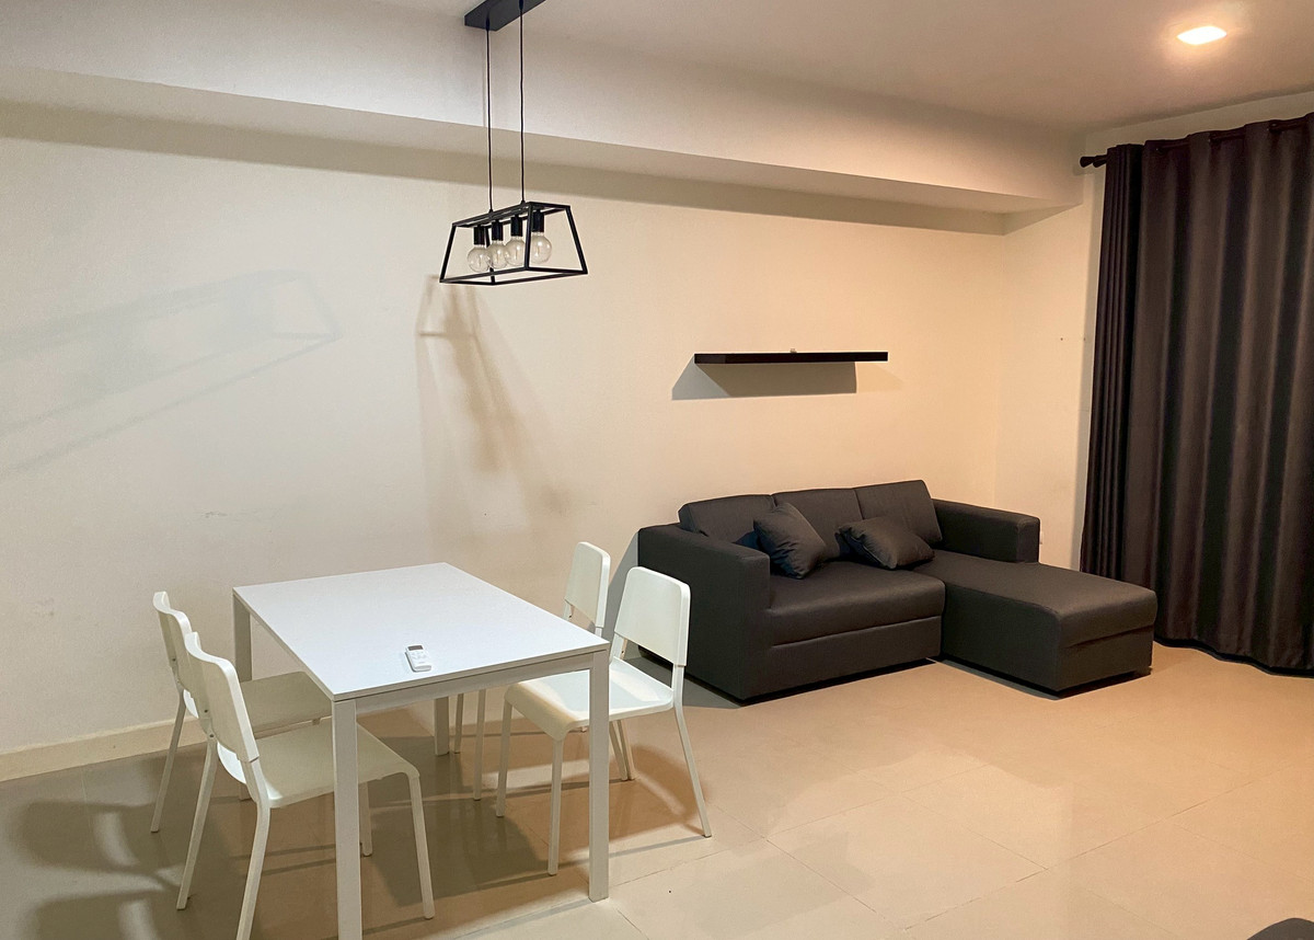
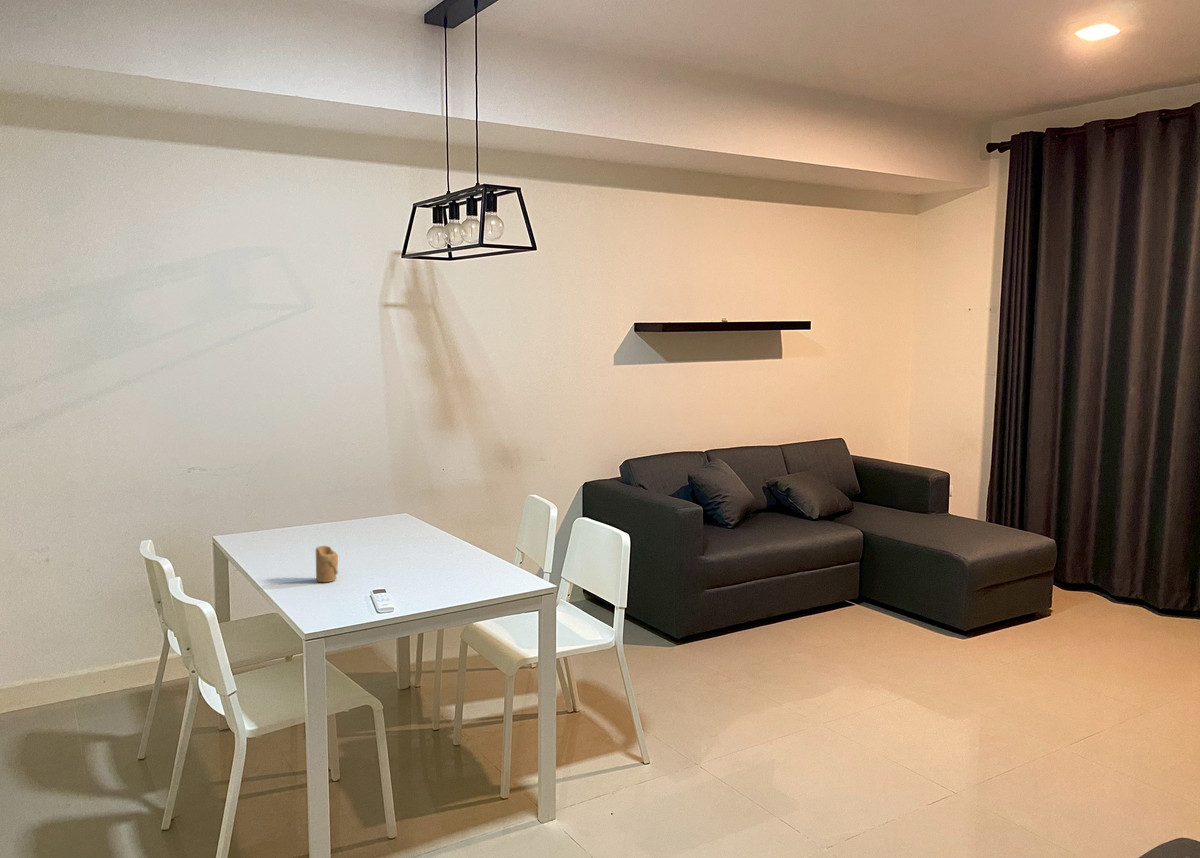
+ candle (327, 563)
